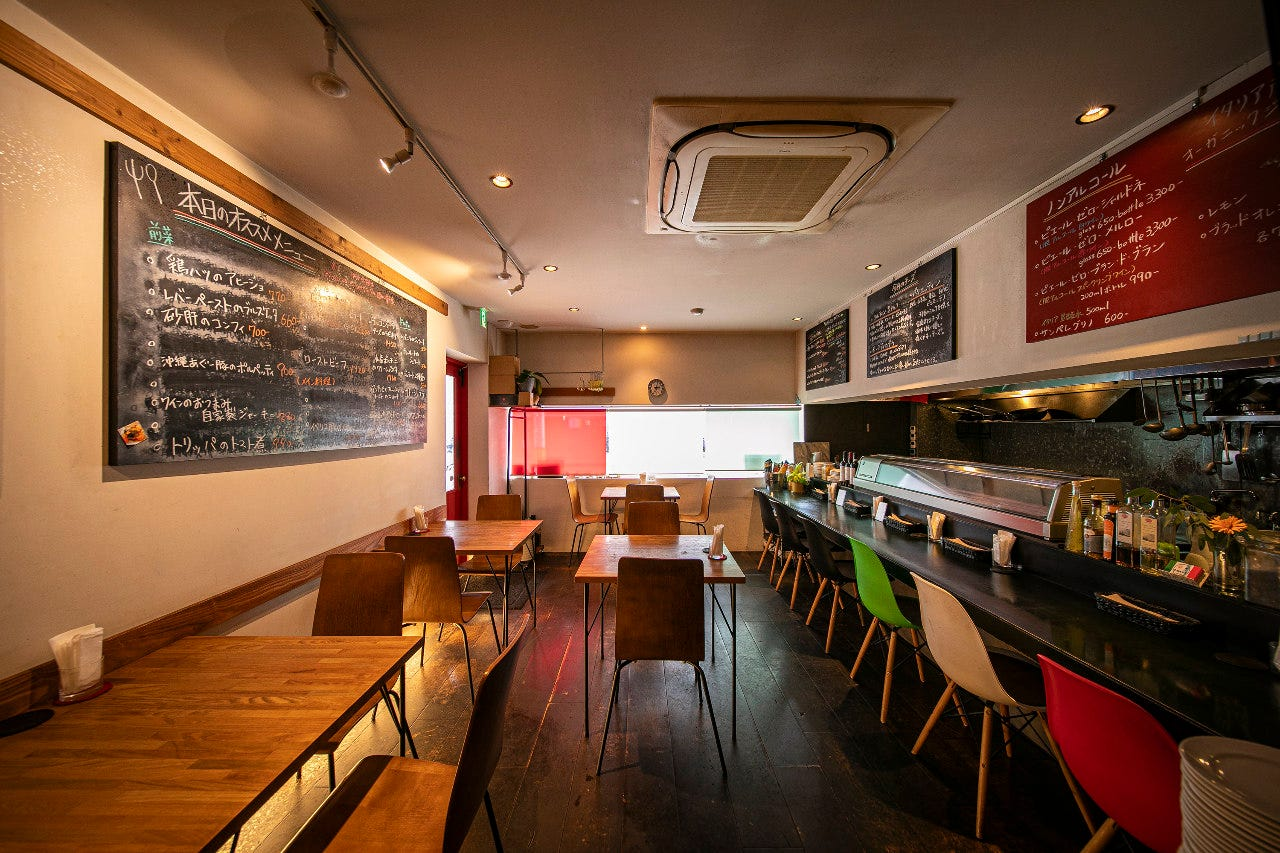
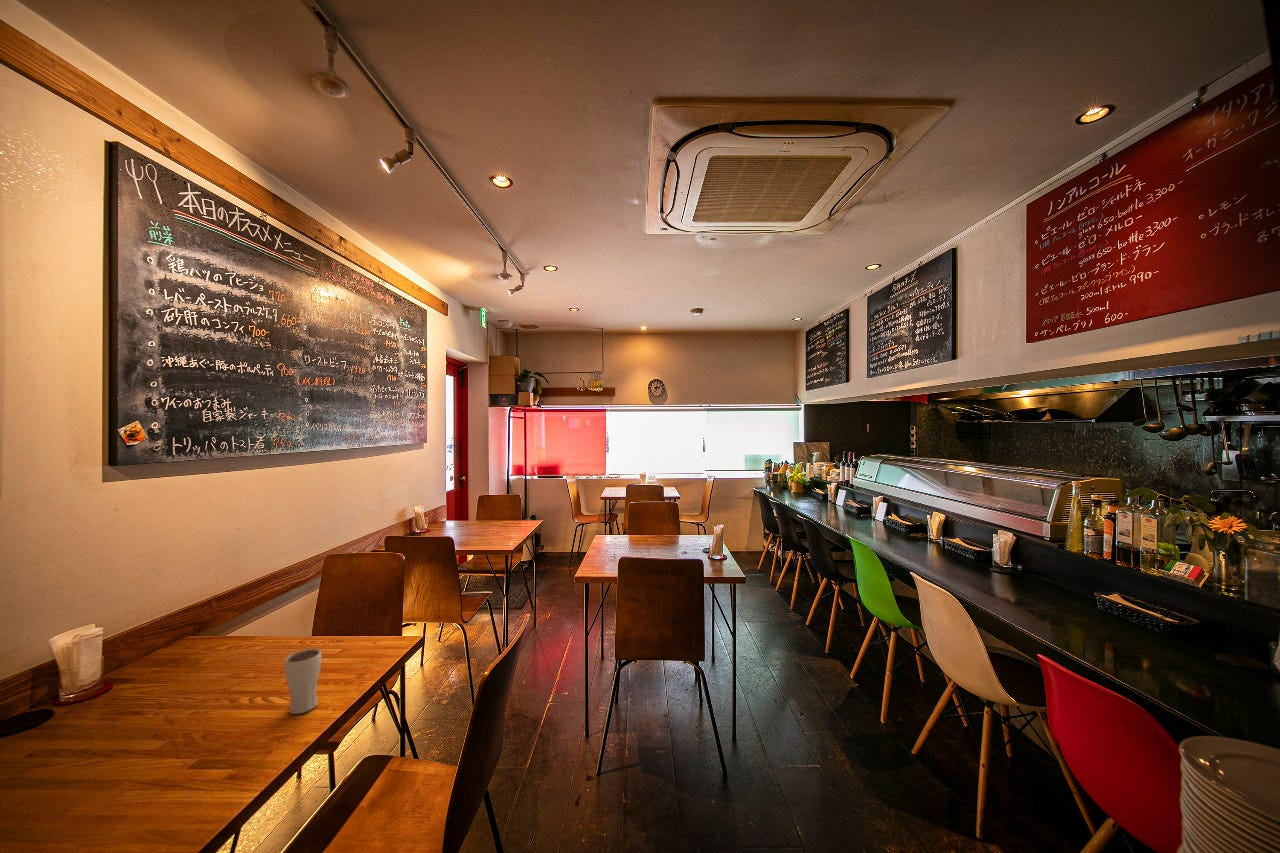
+ drinking glass (303, 681)
